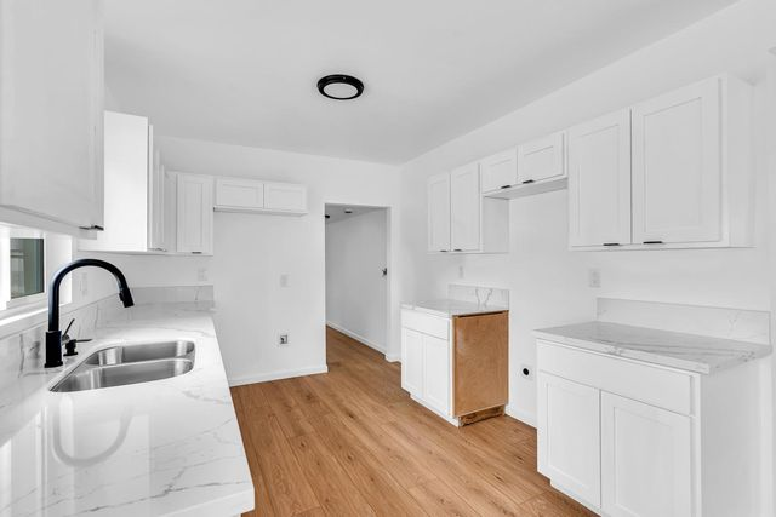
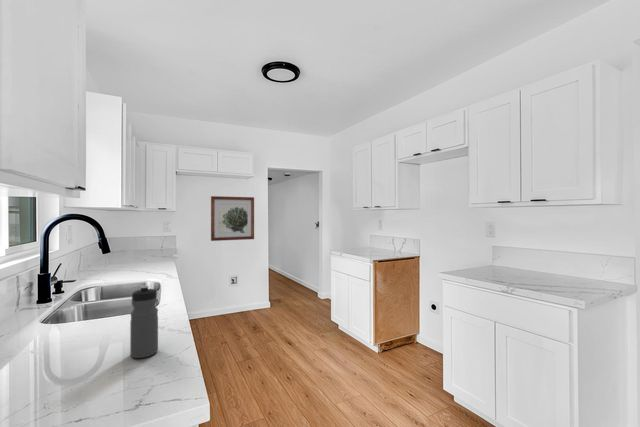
+ wall art (233, 218)
+ water bottle (144, 319)
